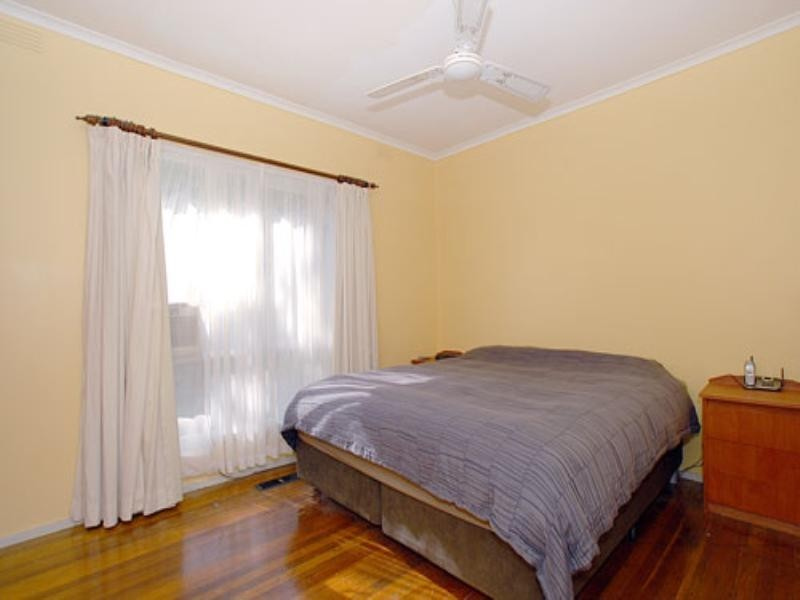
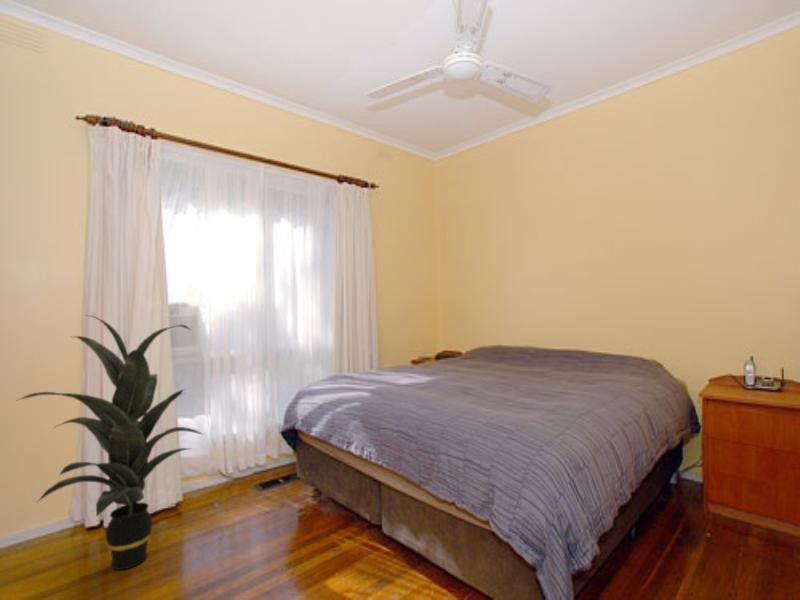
+ indoor plant (118, 436)
